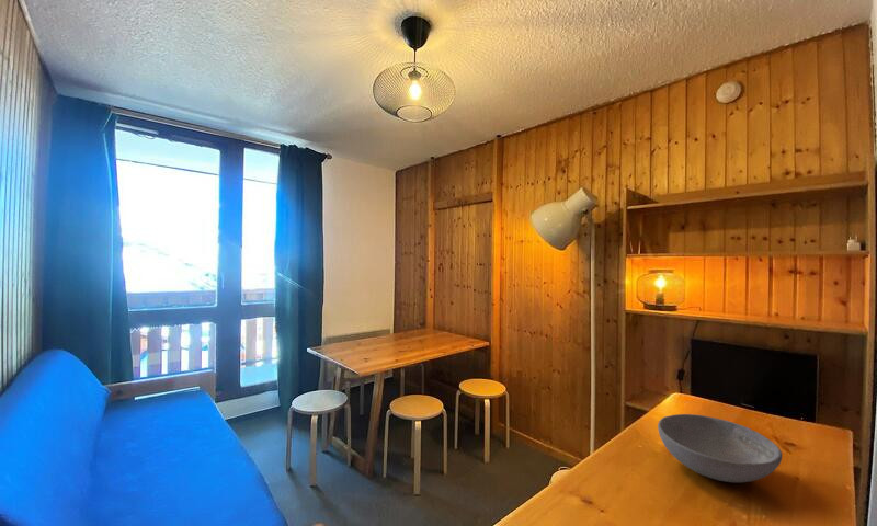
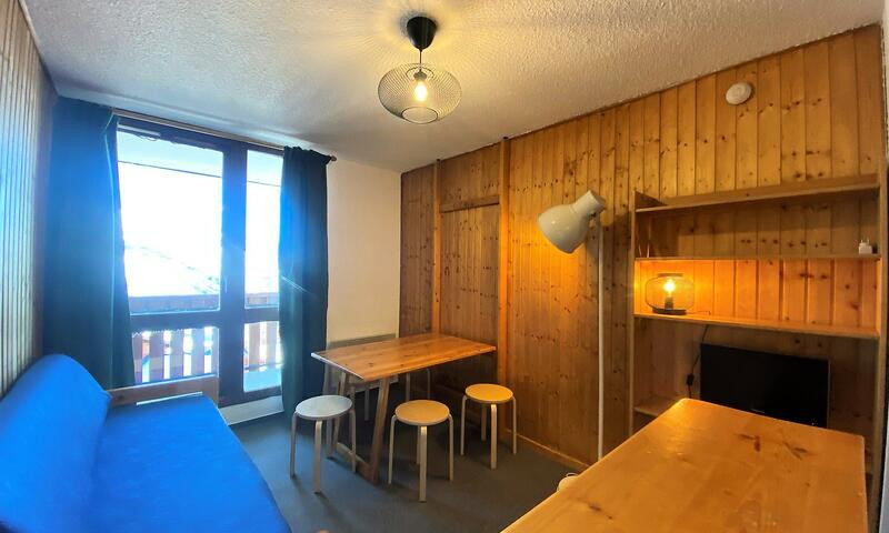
- bowl (715, 451)
